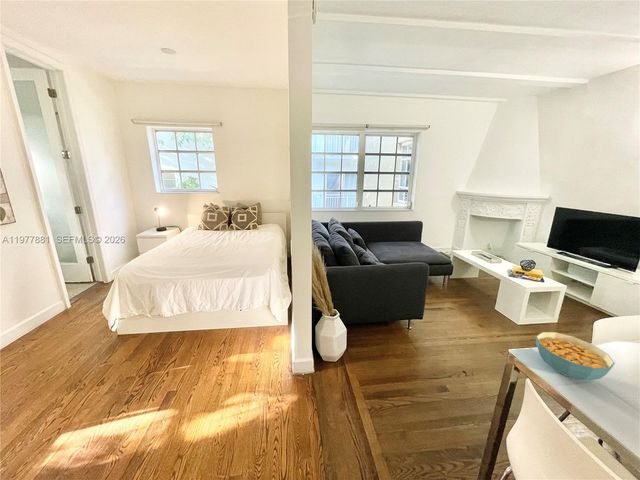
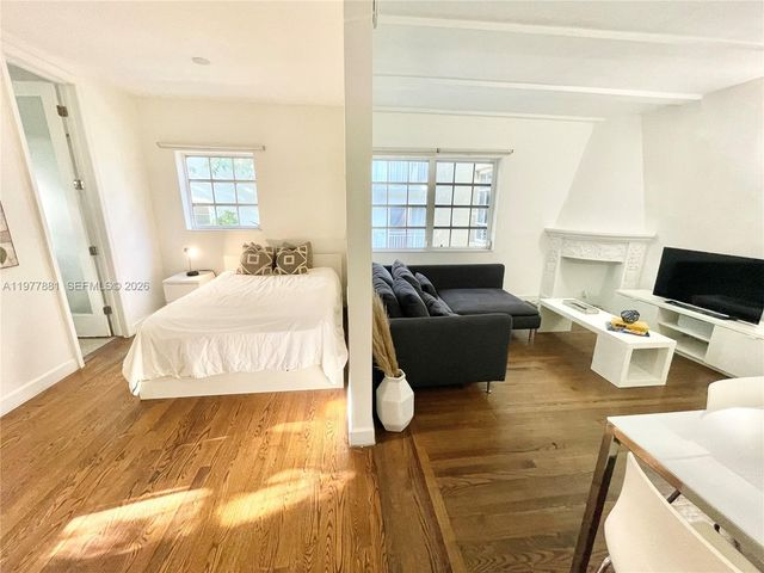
- cereal bowl (568, 359)
